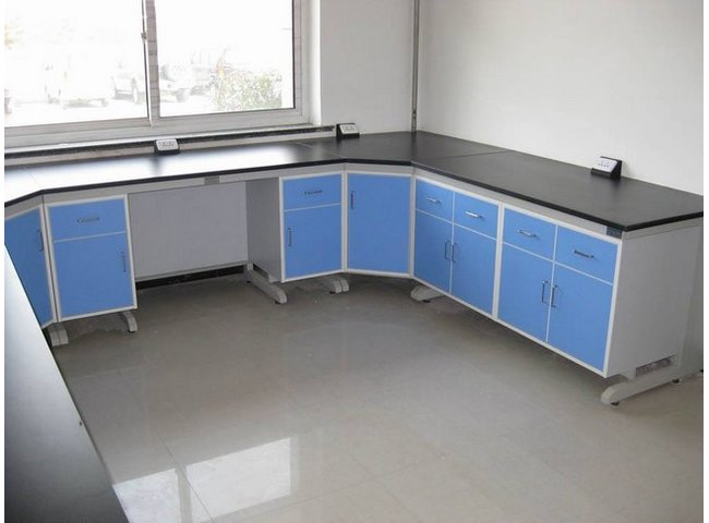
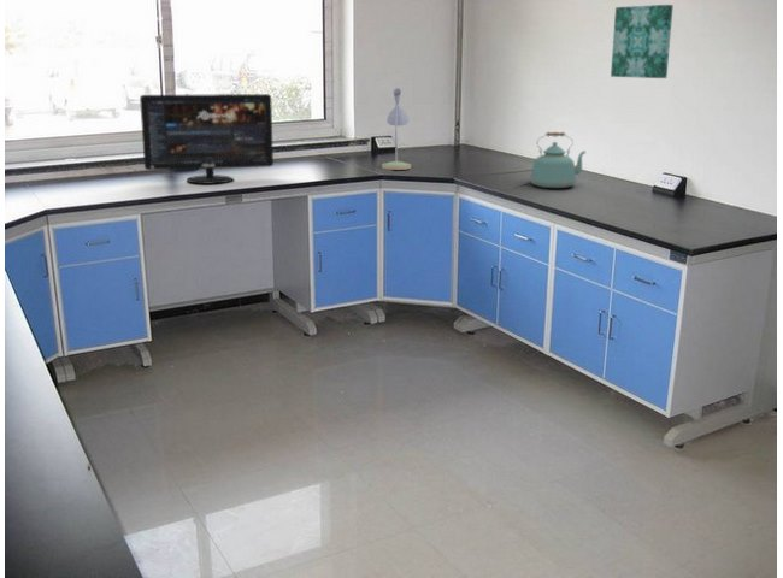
+ desk lamp (395, 128)
+ wall art (640, 42)
+ kettle (558, 159)
+ computer monitor (207, 137)
